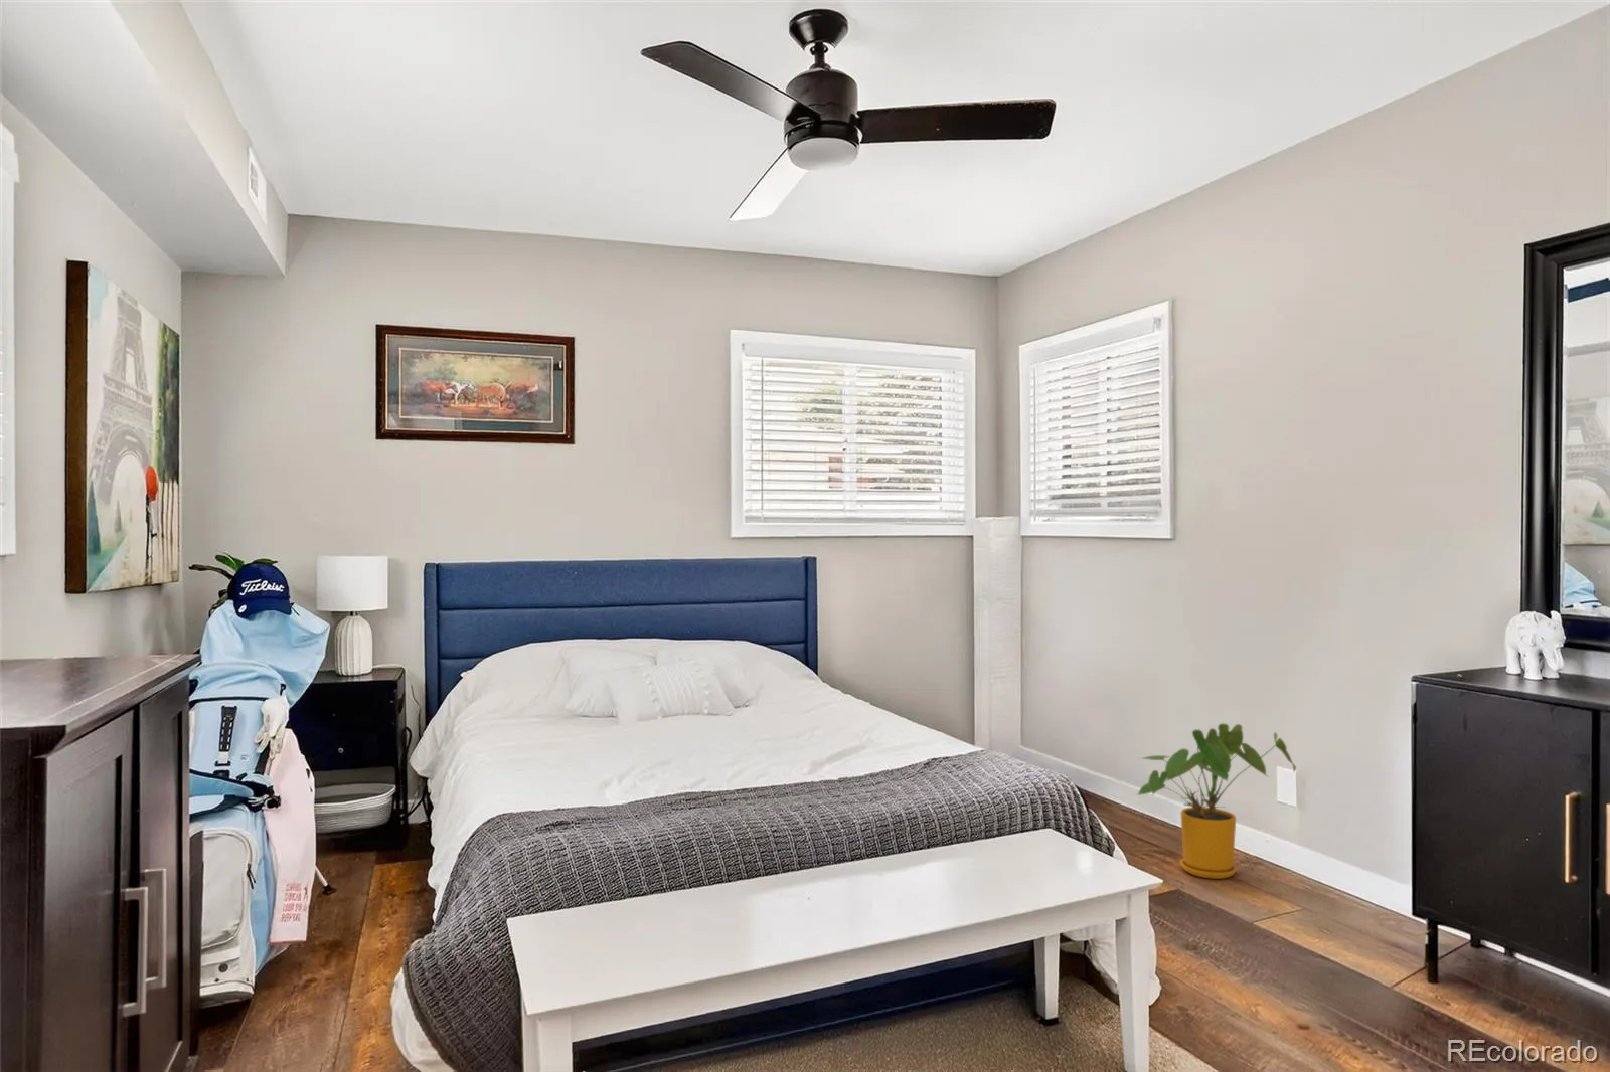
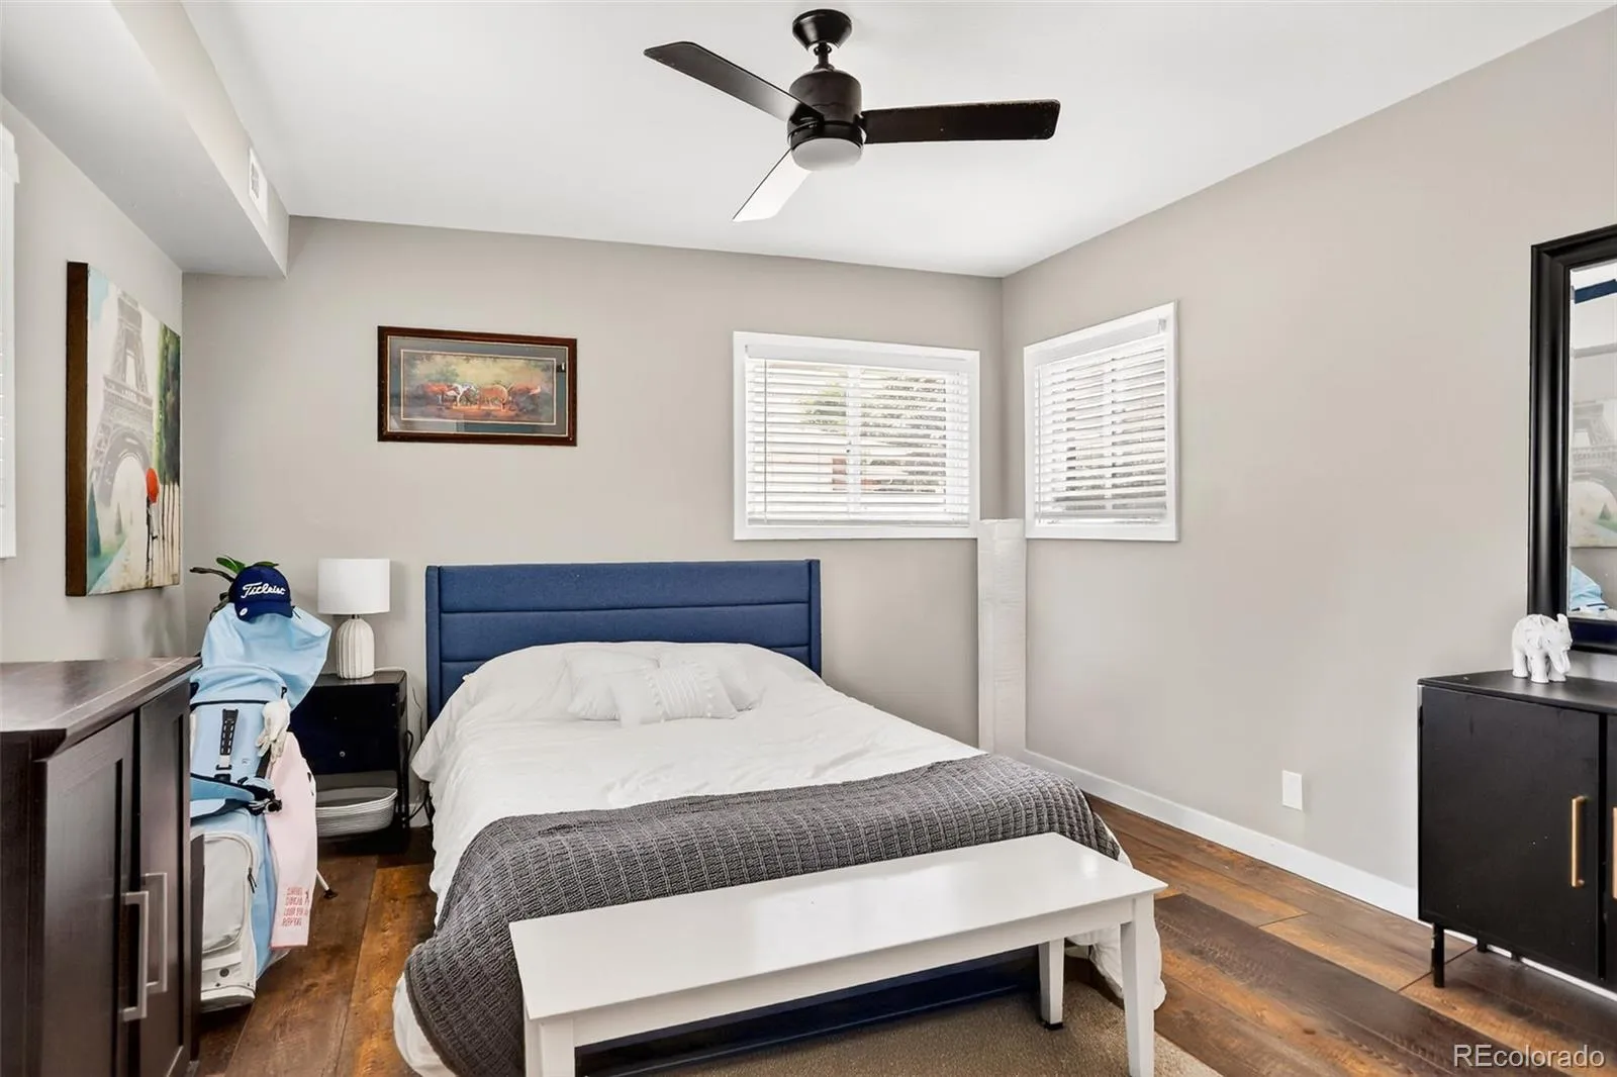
- house plant (1209, 798)
